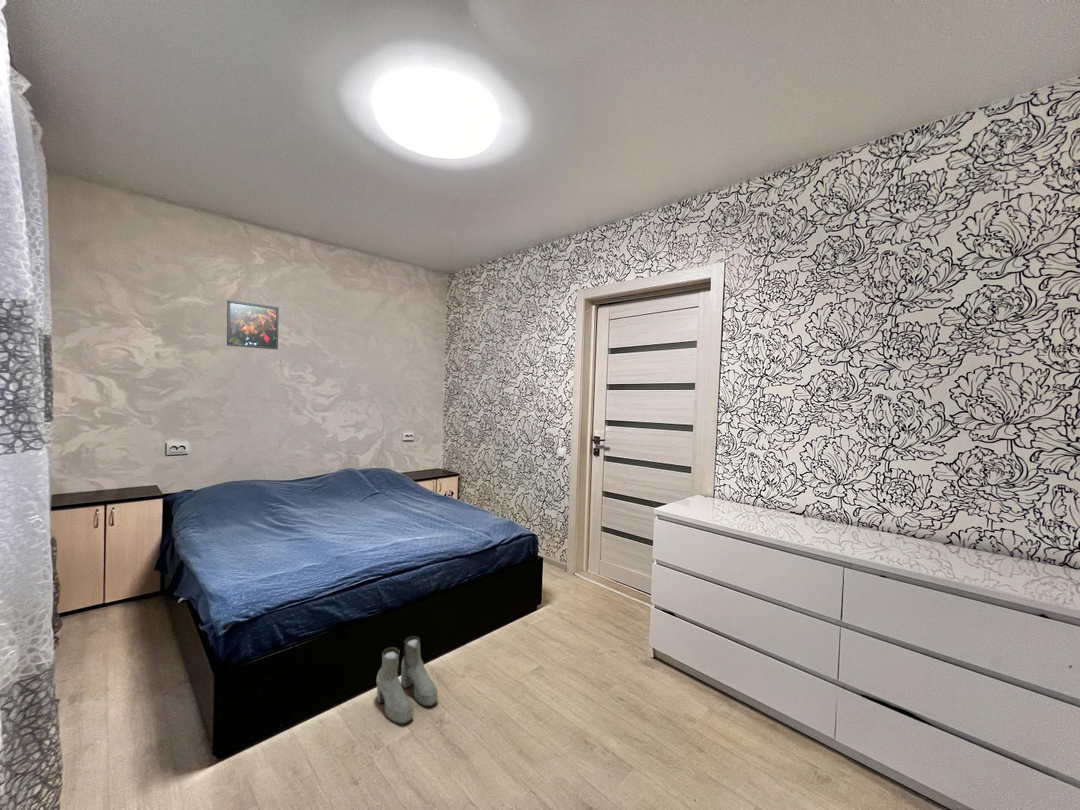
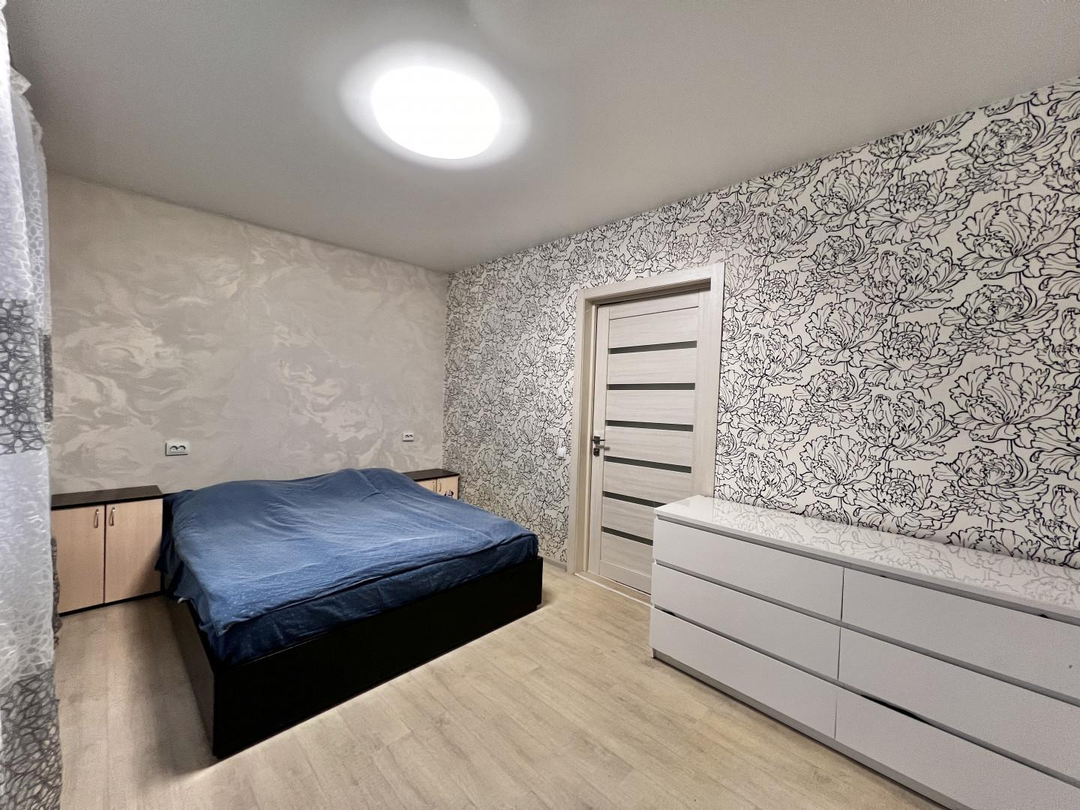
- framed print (253, 325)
- boots (407, 675)
